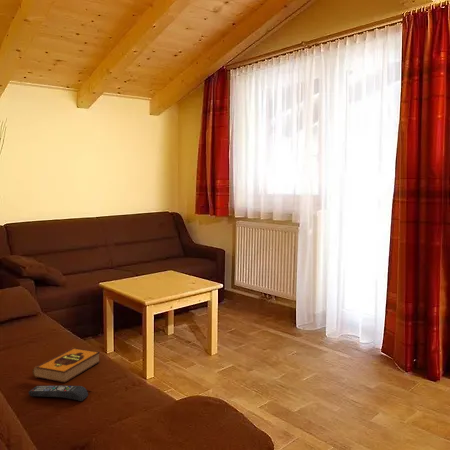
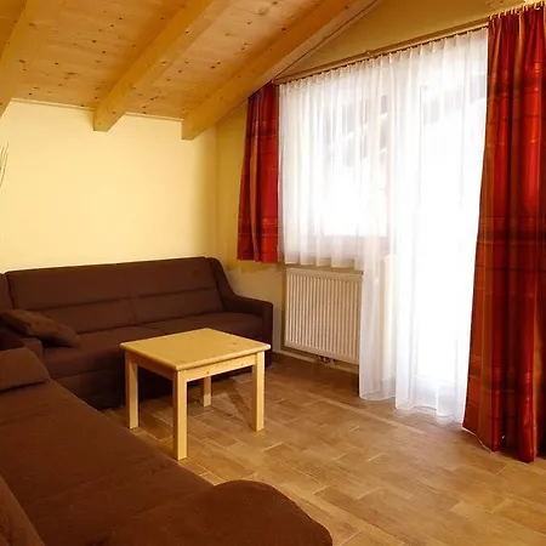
- hardback book (67, 364)
- remote control (58, 391)
